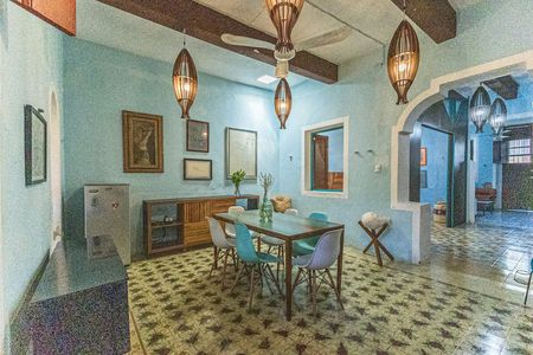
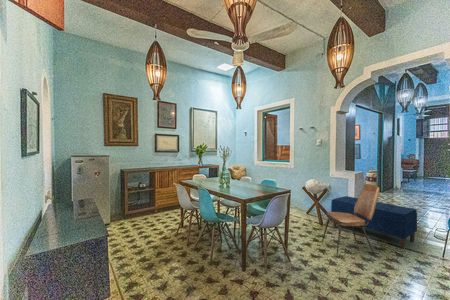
+ dining chair (351, 216)
+ bench (369, 220)
